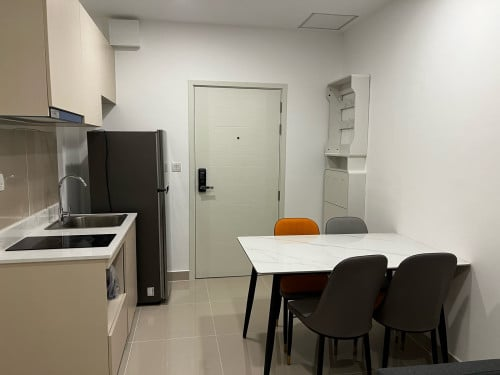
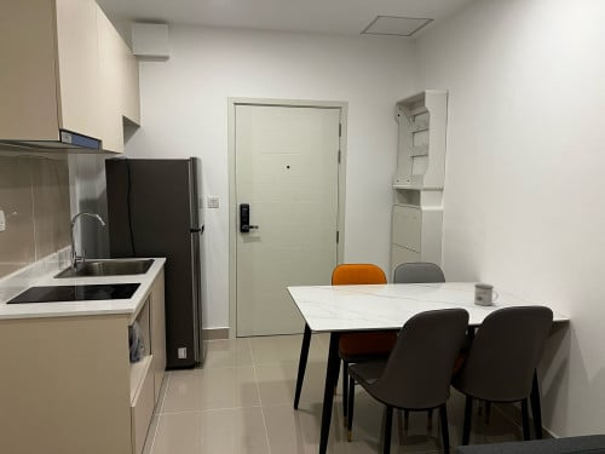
+ mug (485, 294)
